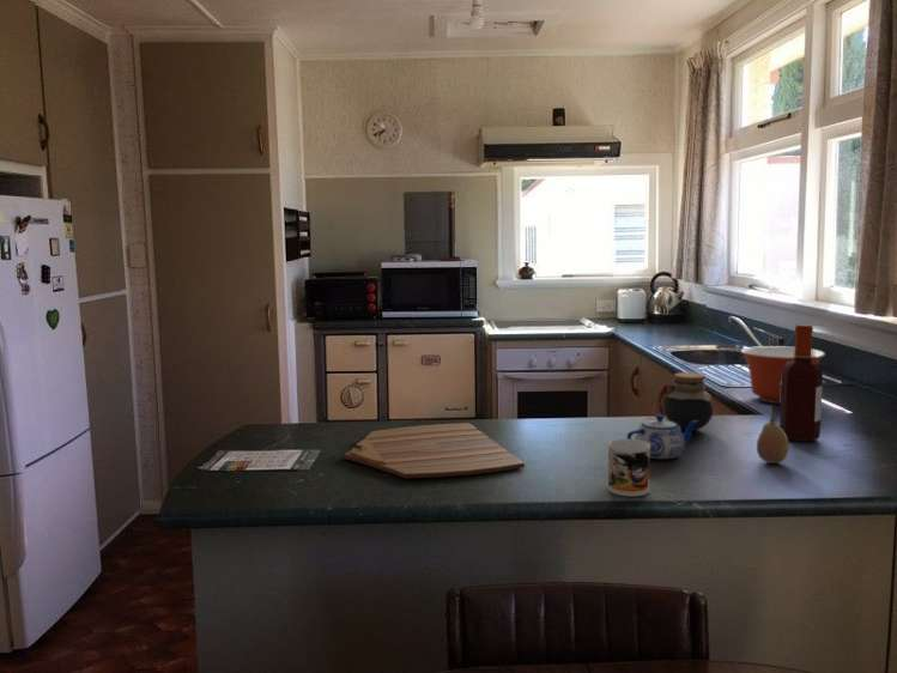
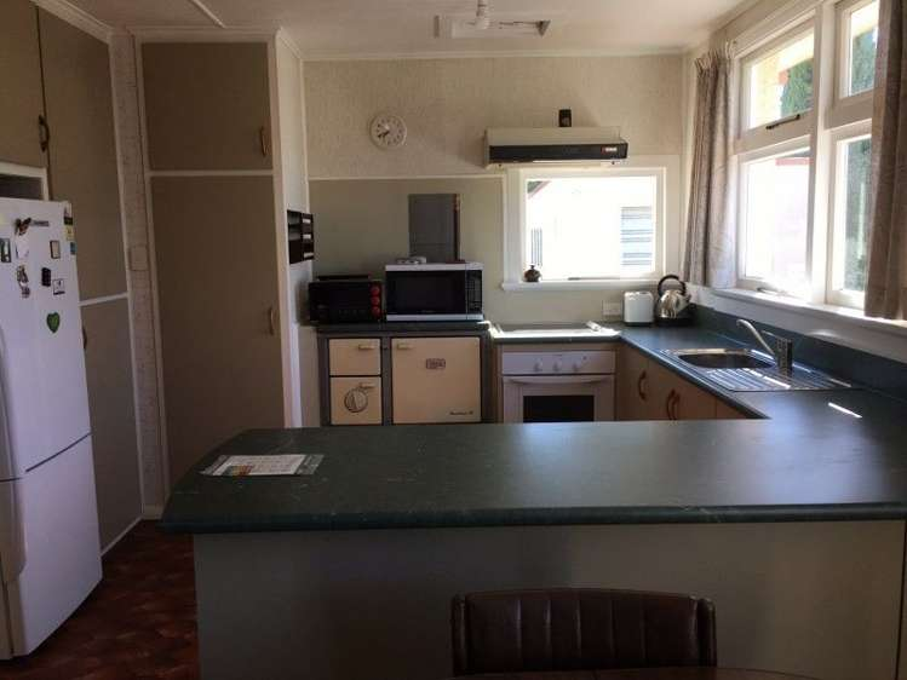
- fruit (772, 436)
- jar (686, 401)
- teapot (662, 435)
- cutting board (420, 447)
- mug (624, 463)
- bottle (801, 382)
- mixing bowl (781, 375)
